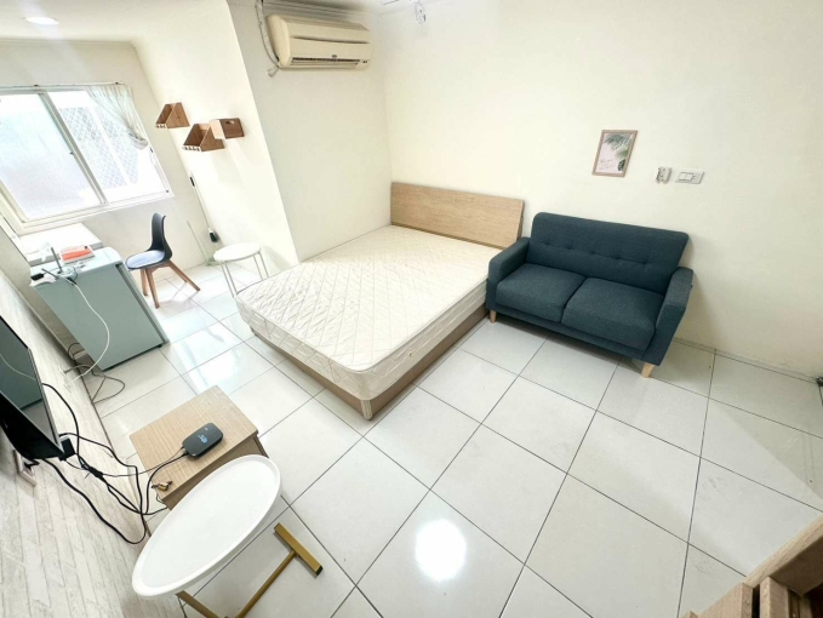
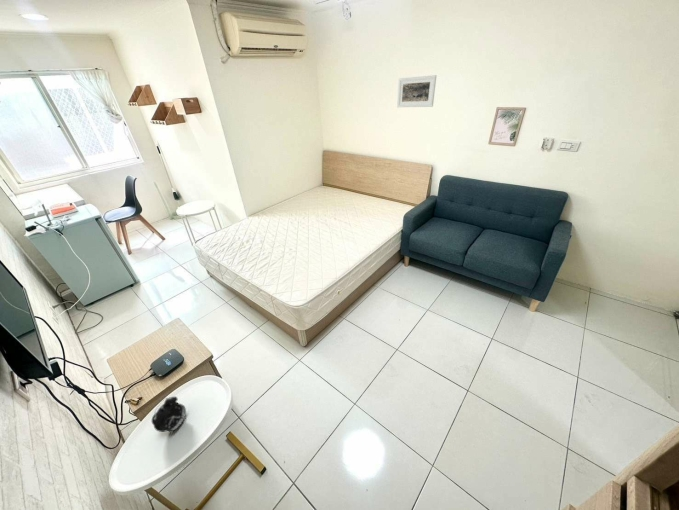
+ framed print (415, 92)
+ alarm clock (169, 414)
